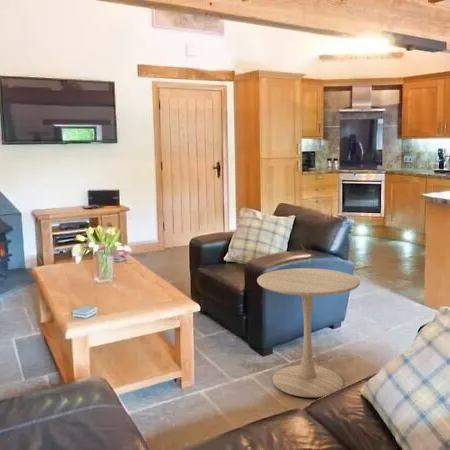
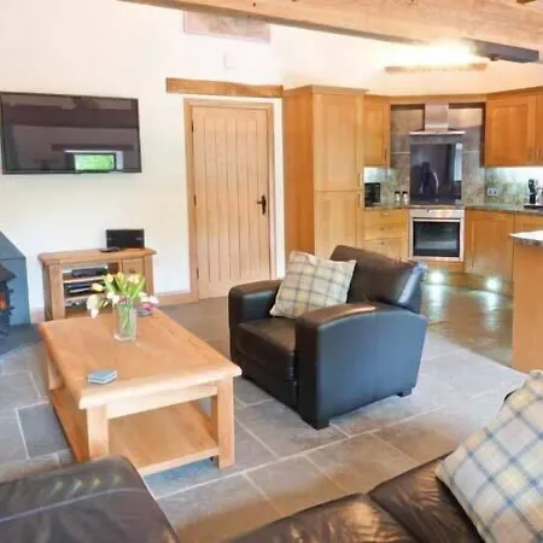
- side table (307, 330)
